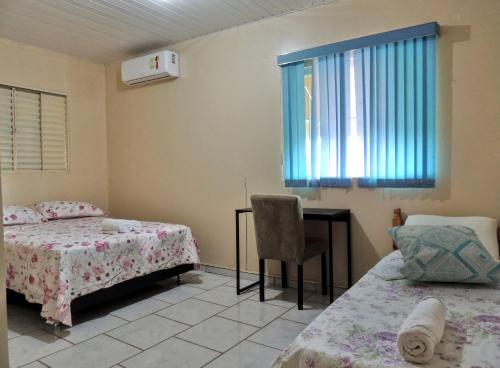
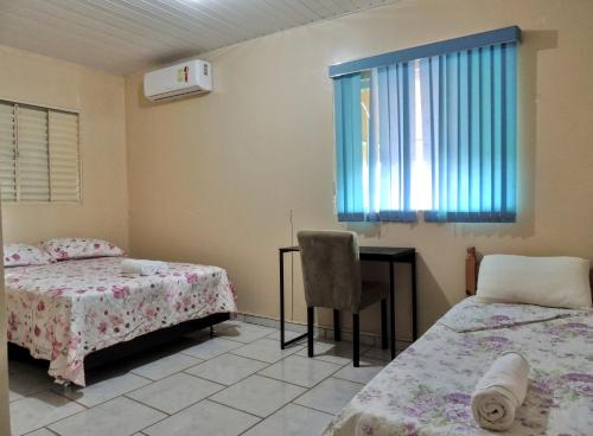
- decorative pillow (440, 251)
